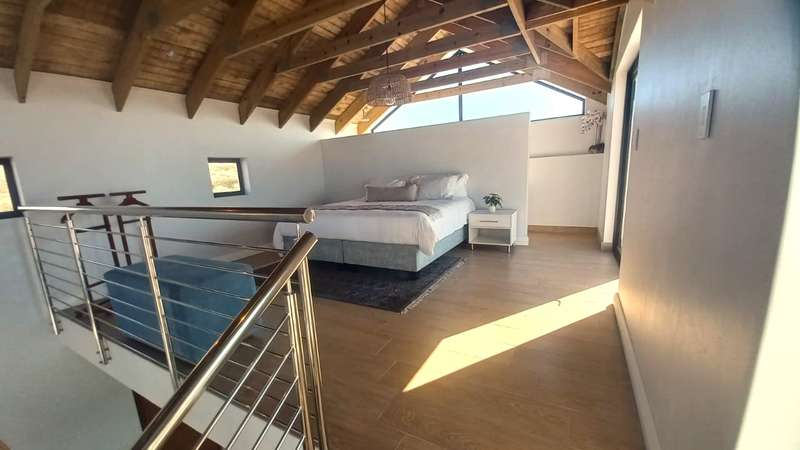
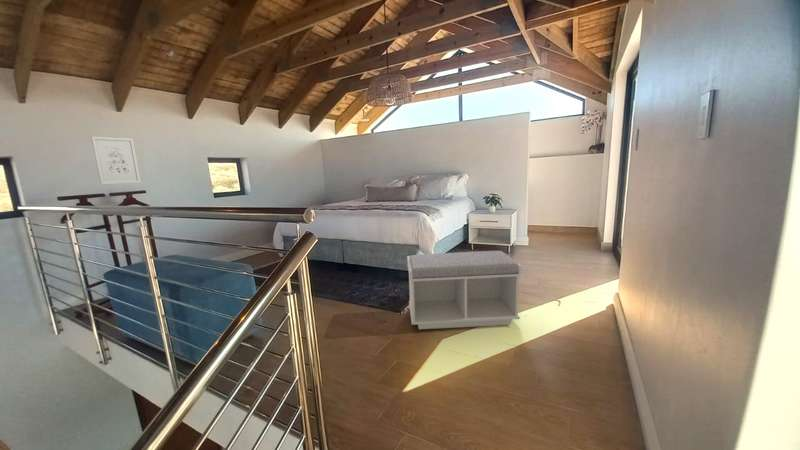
+ wall art (117, 160)
+ bench (460, 287)
